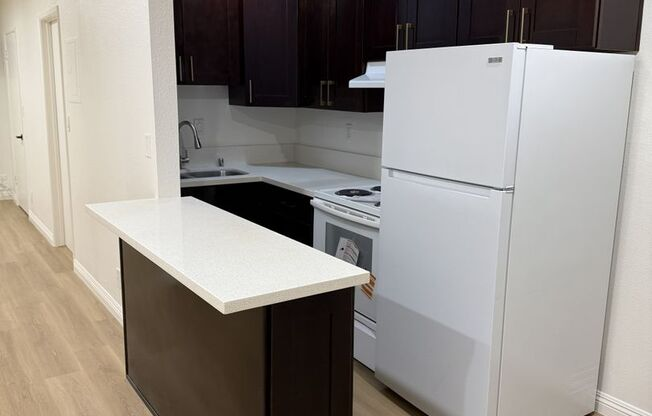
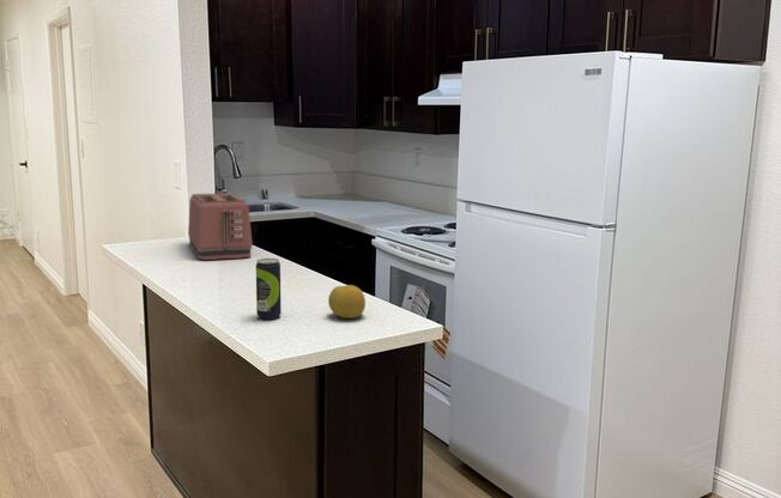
+ toaster (218, 224)
+ beverage can (268, 289)
+ fruit (346, 300)
